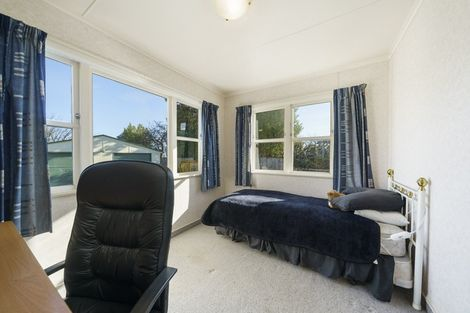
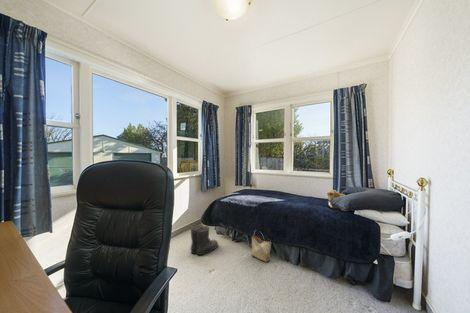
+ boots (204, 237)
+ woven basket (261, 242)
